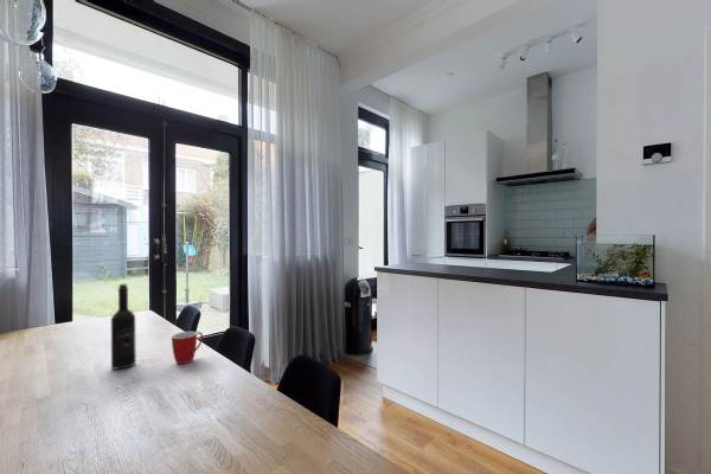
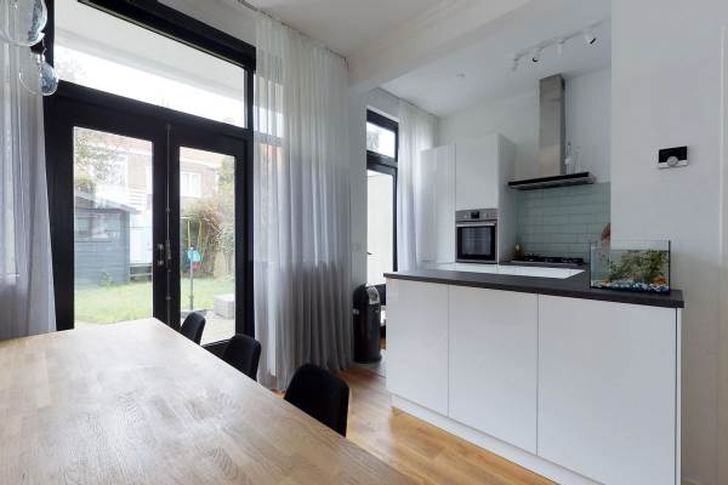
- wine bottle (123, 325)
- mug (188, 346)
